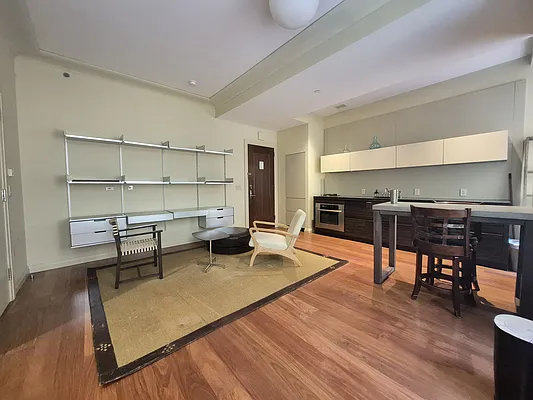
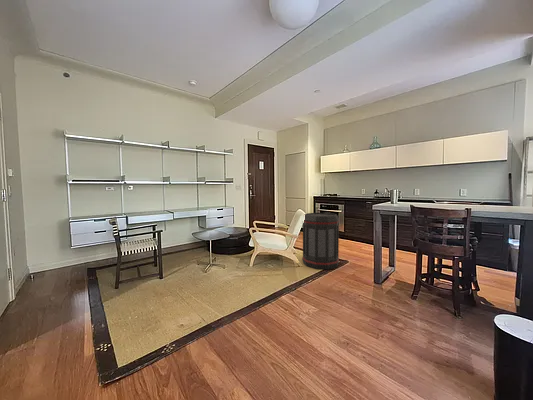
+ trash can (320, 238)
